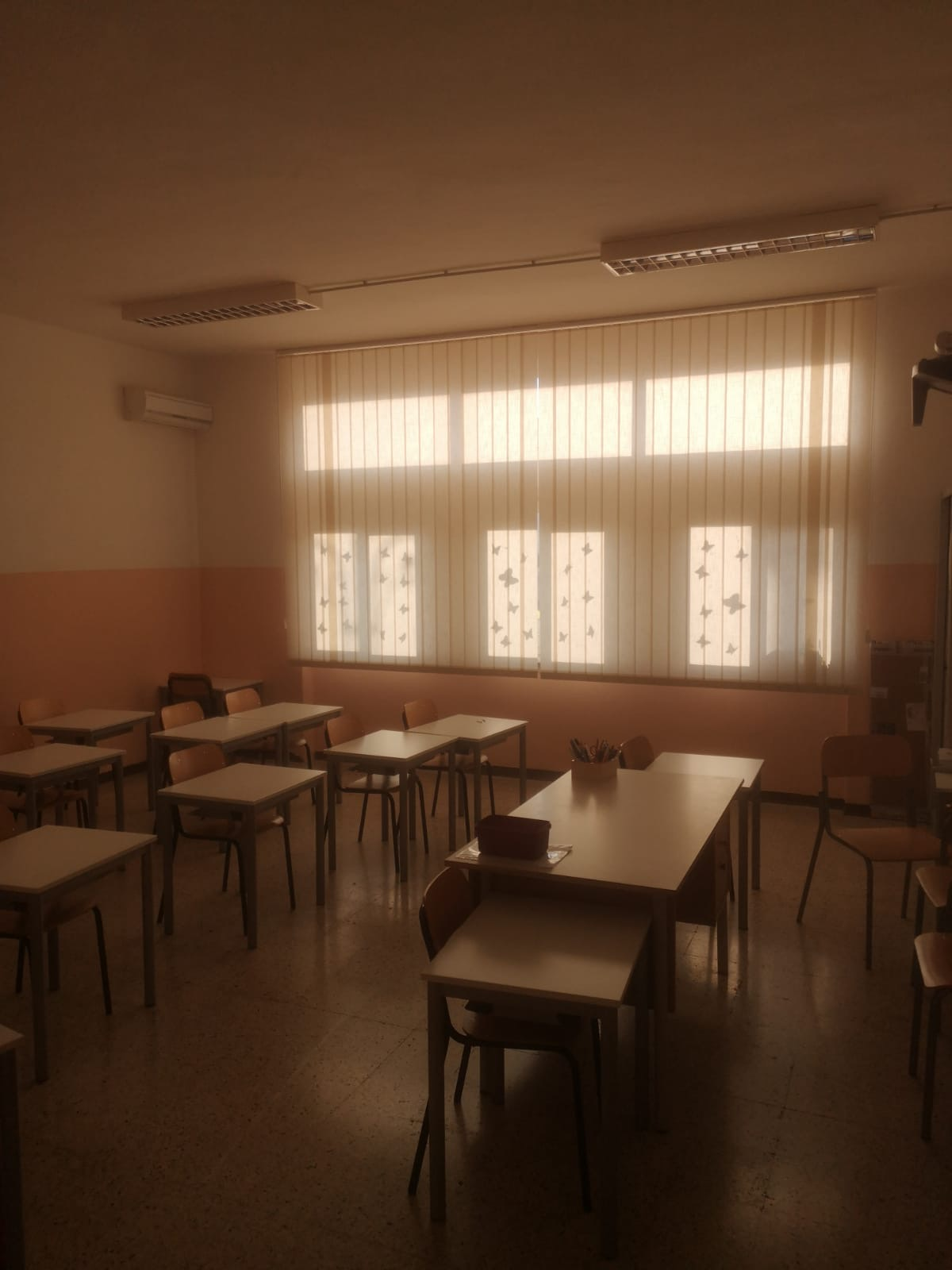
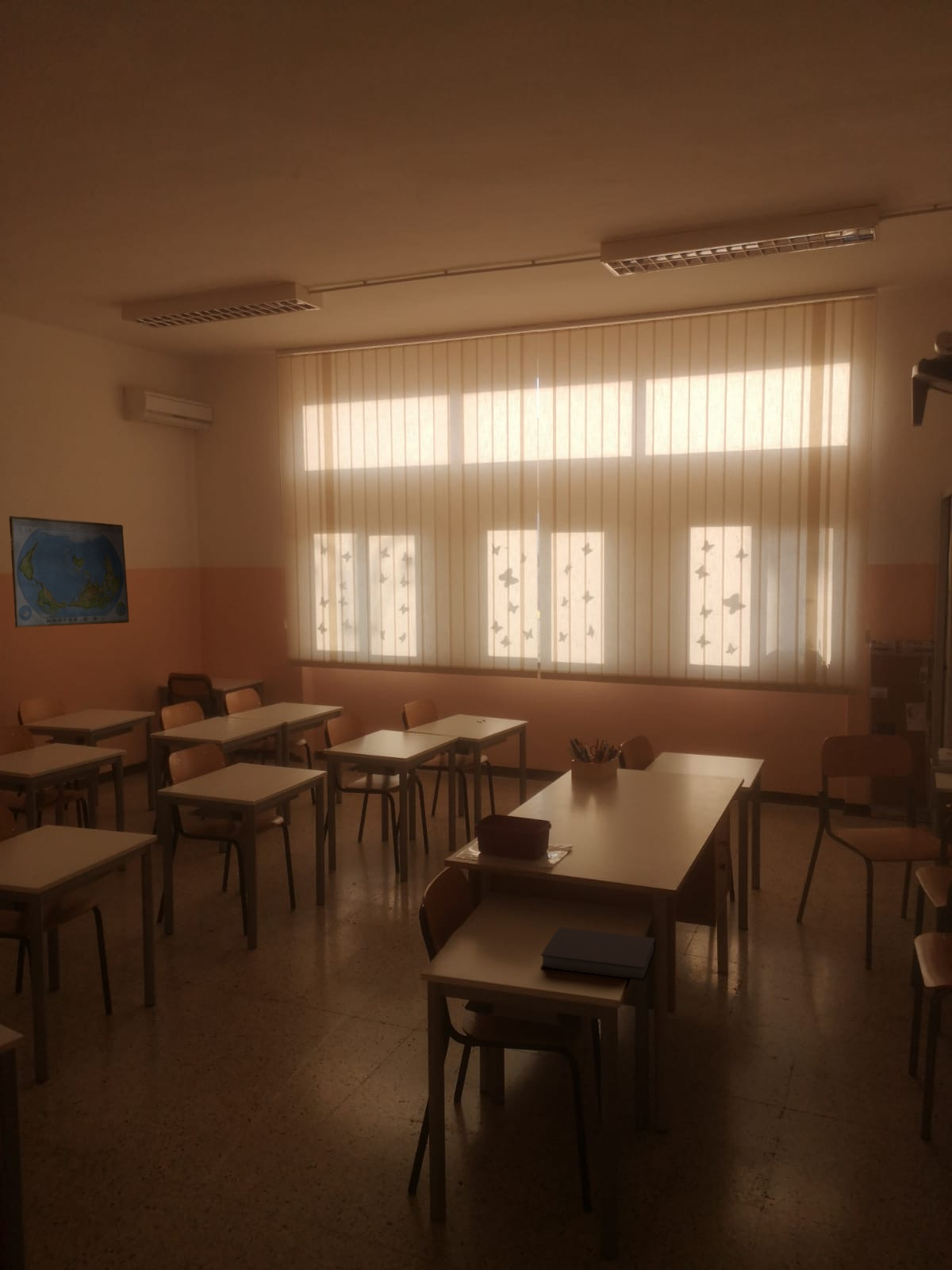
+ notebook (599, 952)
+ world map (73, 573)
